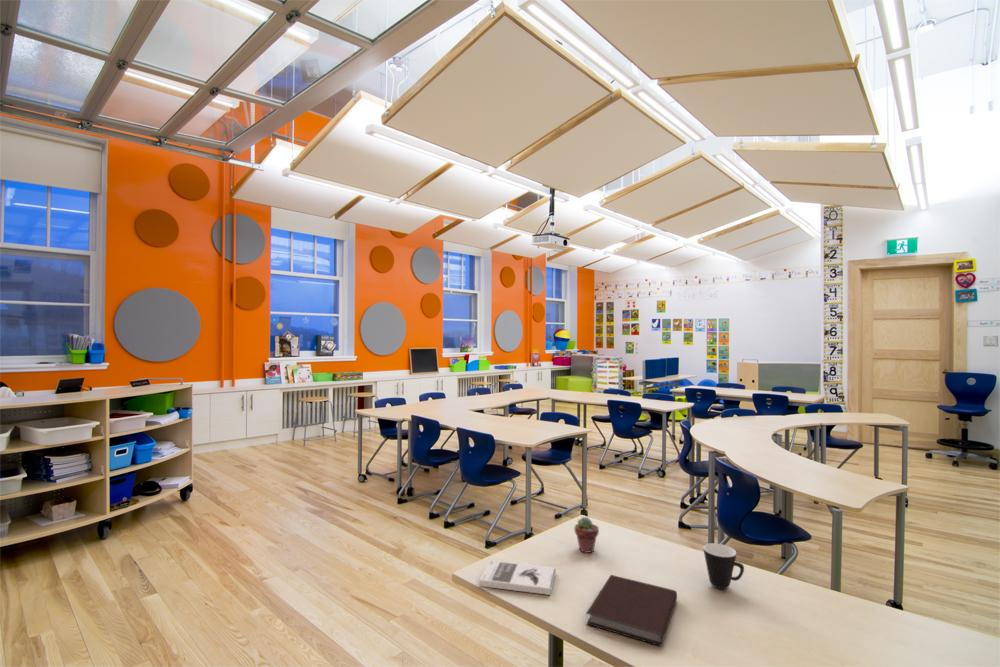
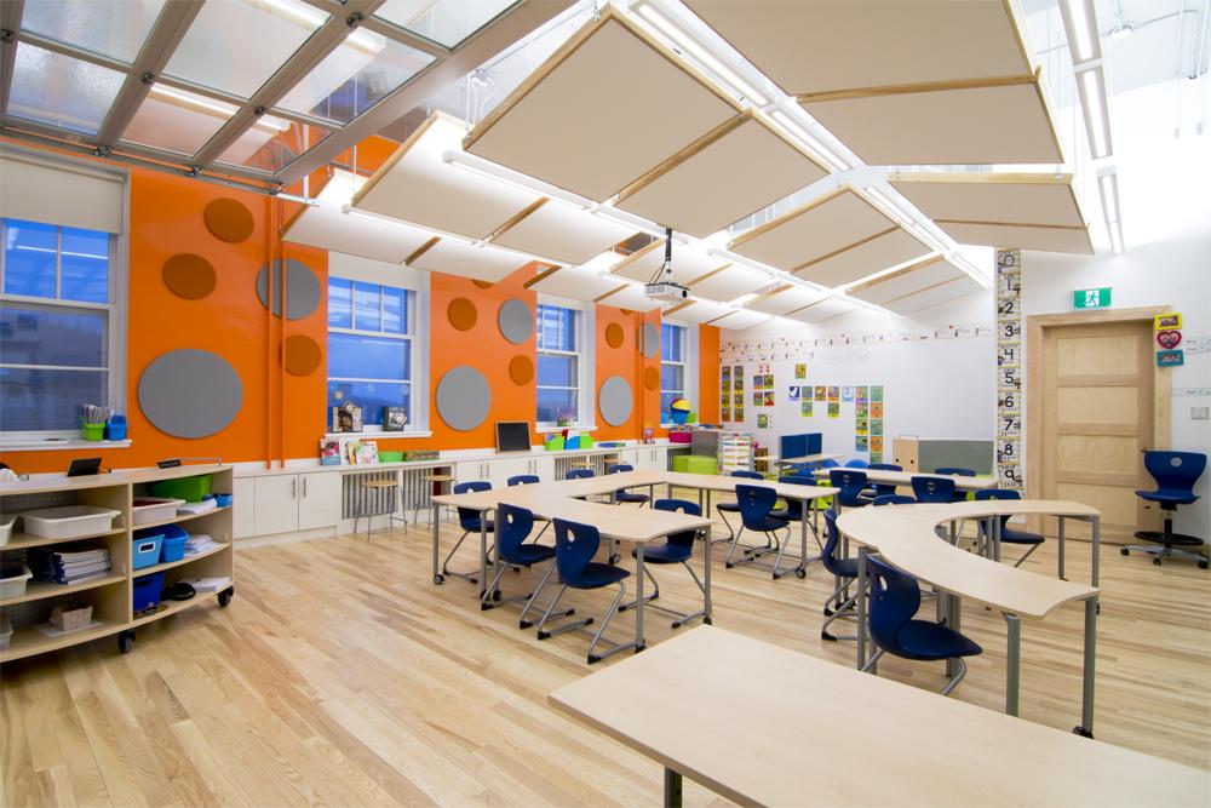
- notebook (633, 606)
- potted succulent (586, 533)
- mug (723, 569)
- book (518, 576)
